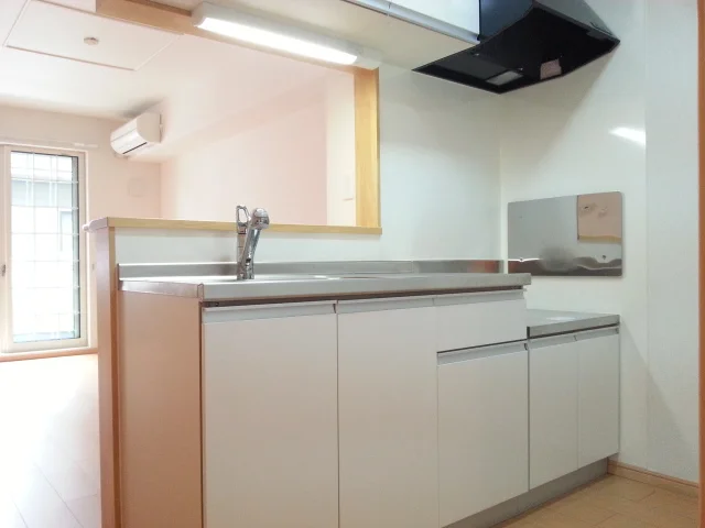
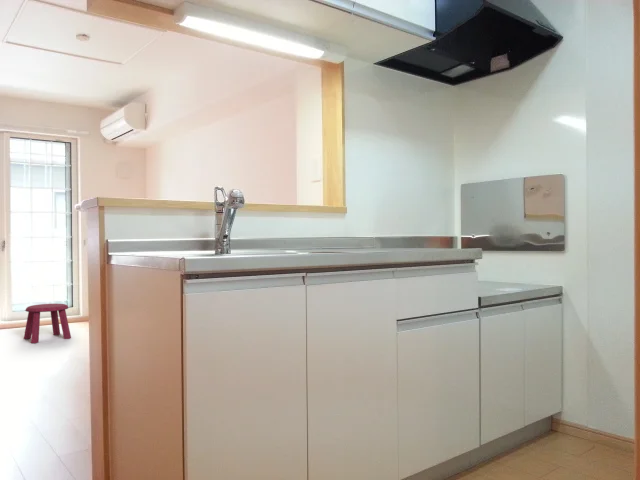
+ stool (51, 319)
